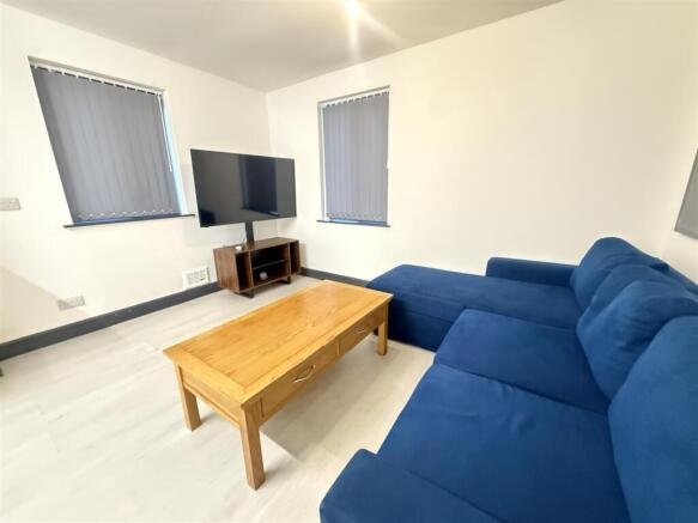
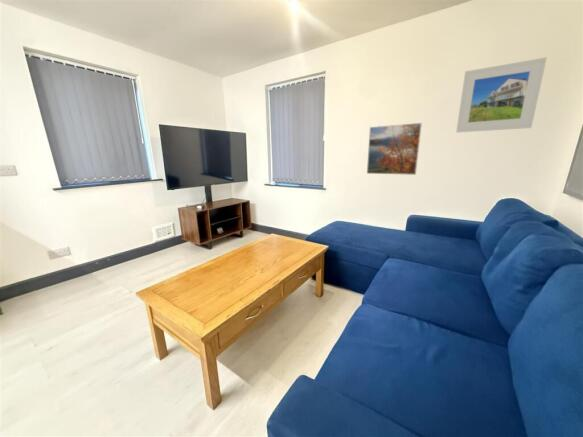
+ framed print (392, 150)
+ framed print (496, 98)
